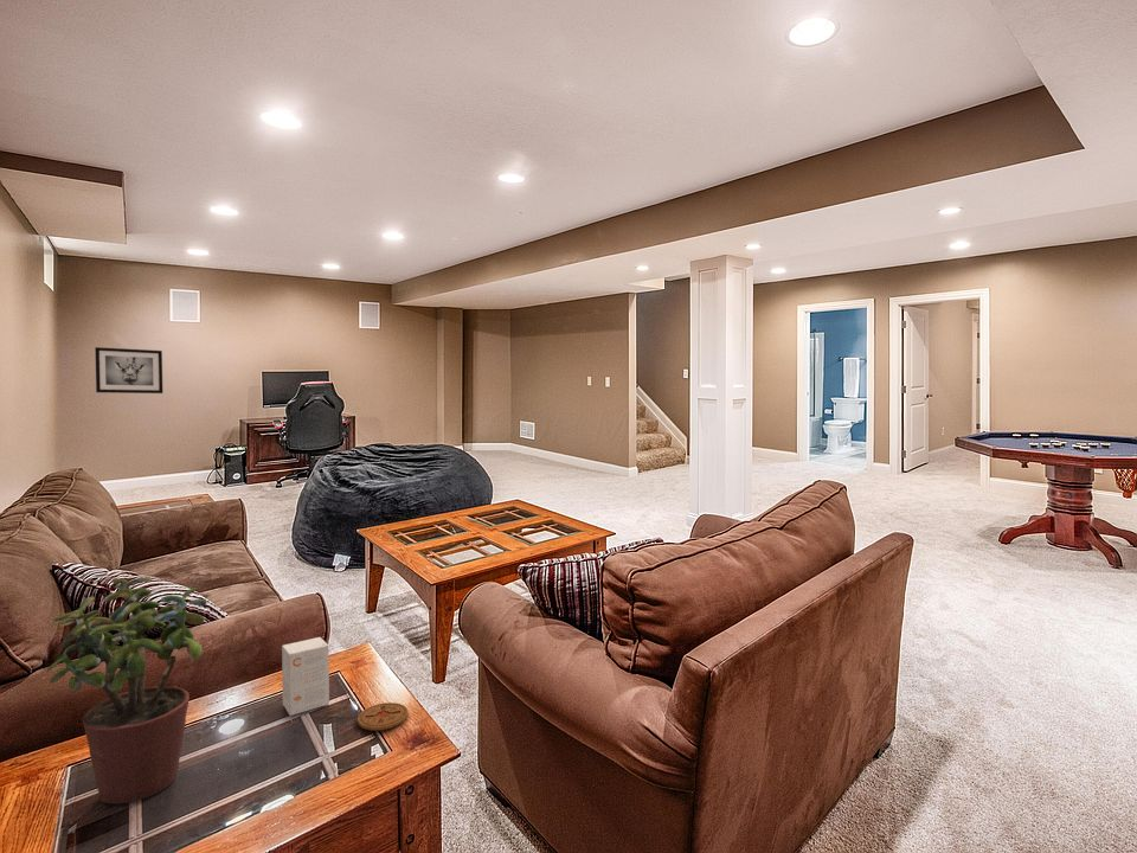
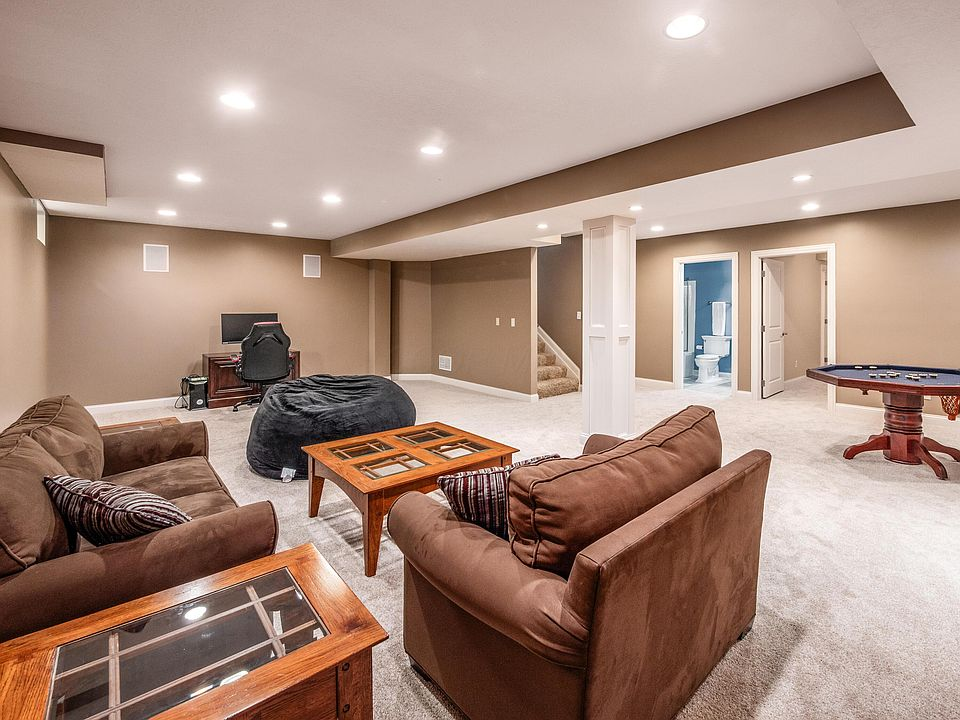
- coaster (383, 716)
- small box (306, 674)
- potted plant (143, 682)
- wall art (129, 371)
